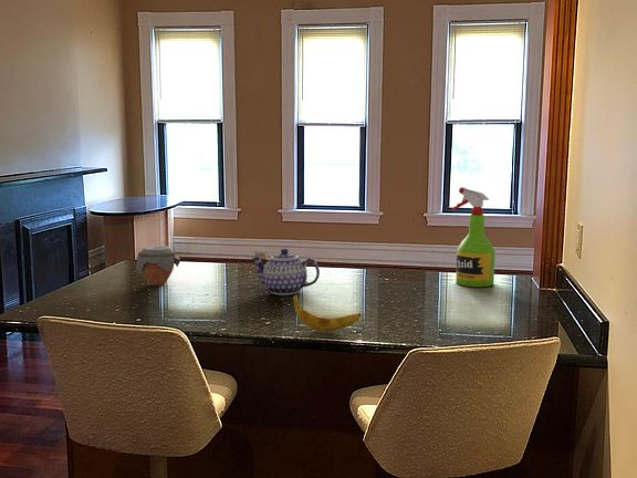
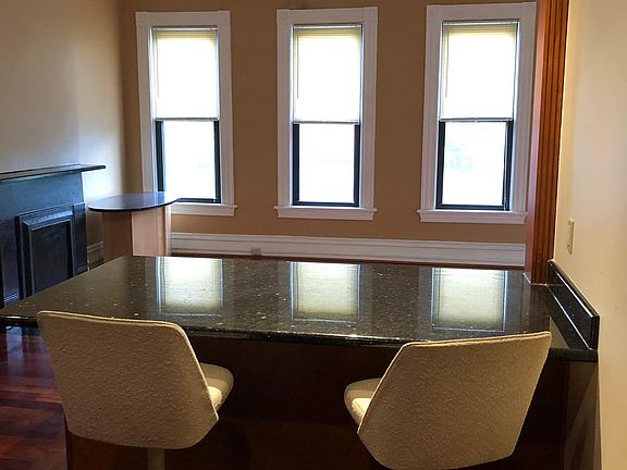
- banana (326, 318)
- jar (156, 266)
- teapot (284, 270)
- spray bottle (470, 235)
